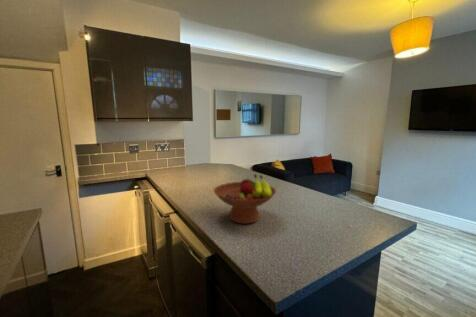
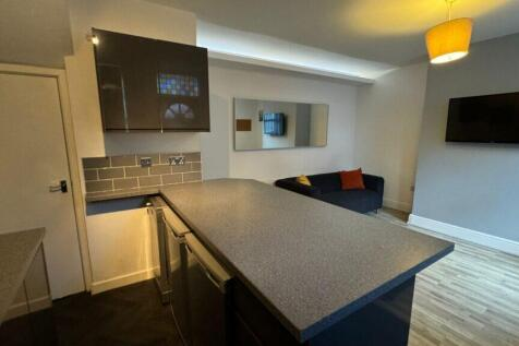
- fruit bowl (244, 198)
